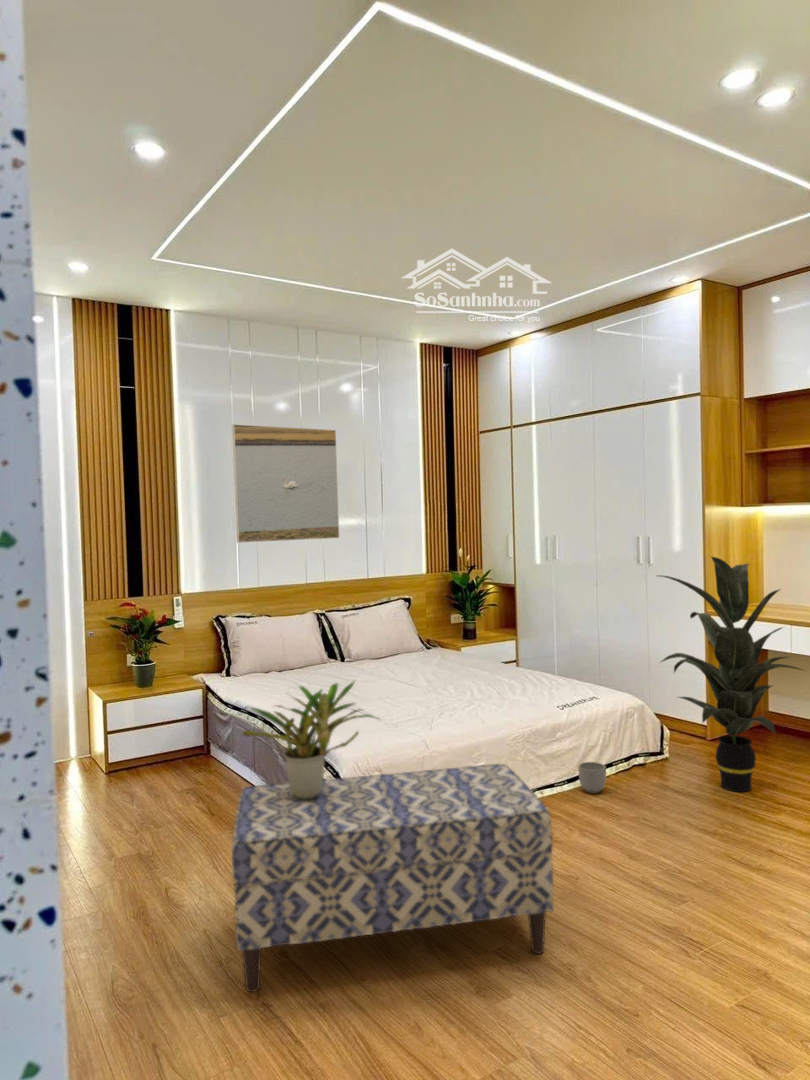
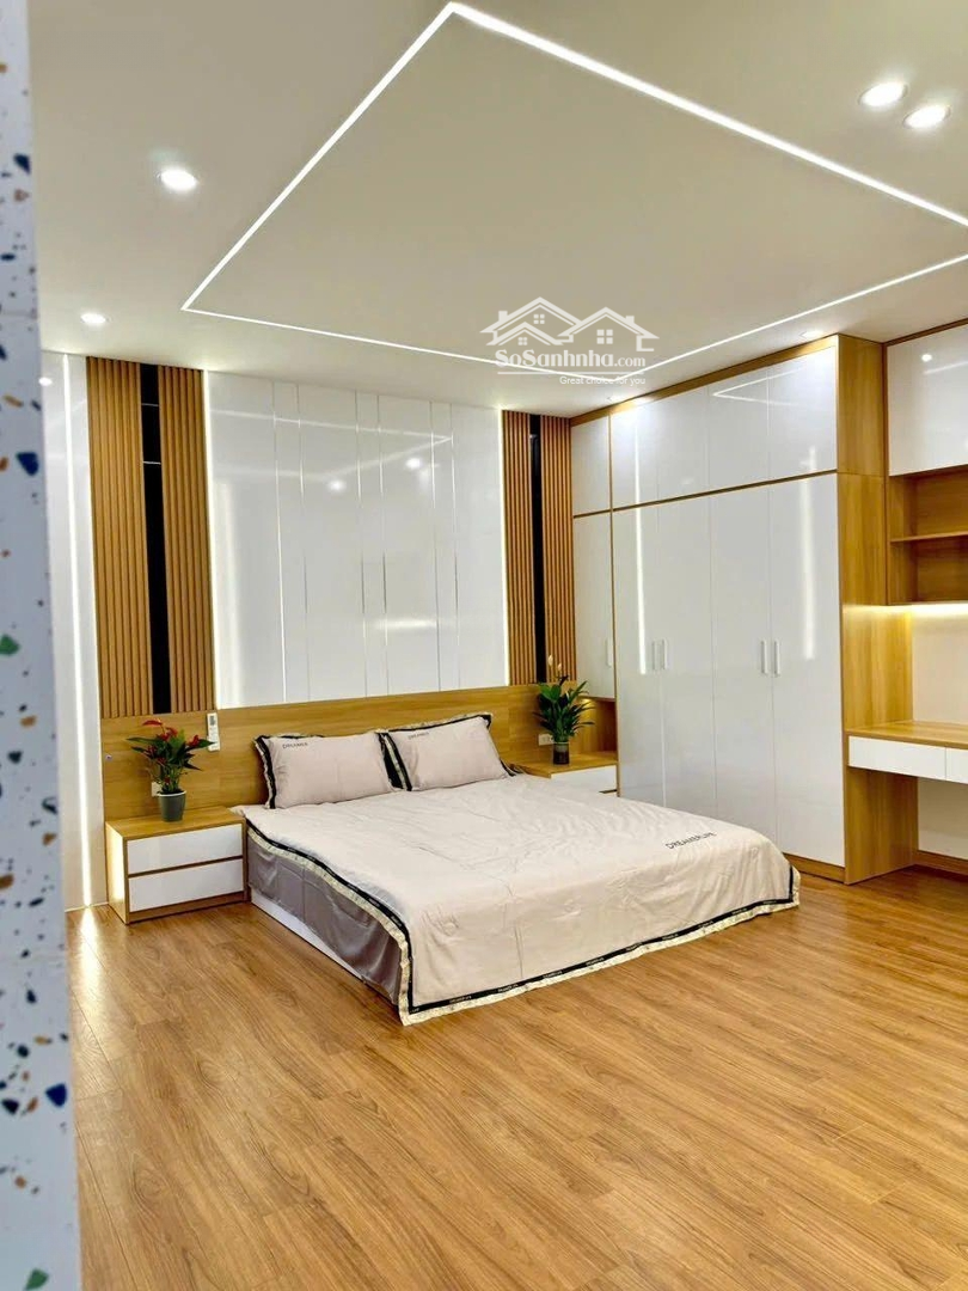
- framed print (288, 484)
- bench (389, 866)
- potted plant (313, 738)
- indoor plant (723, 671)
- planter (592, 778)
